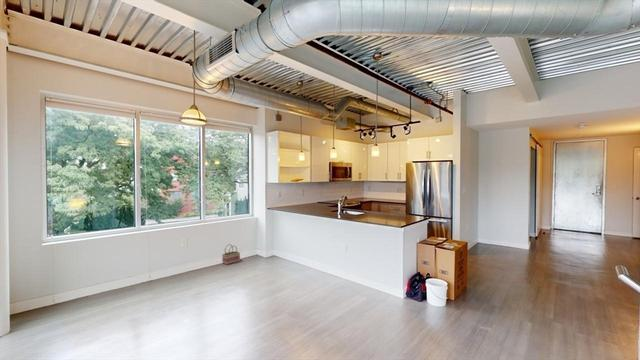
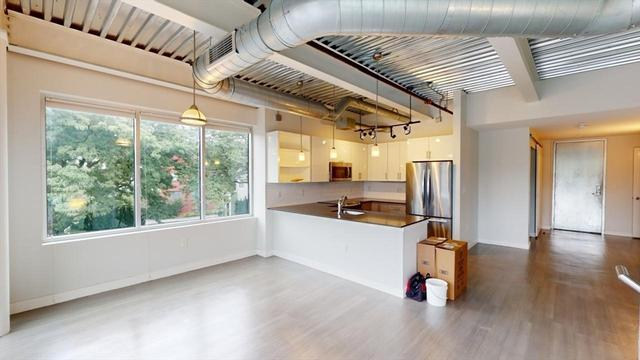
- basket (231, 253)
